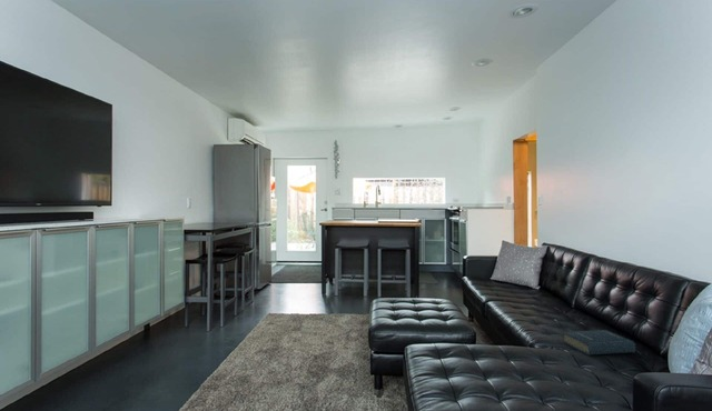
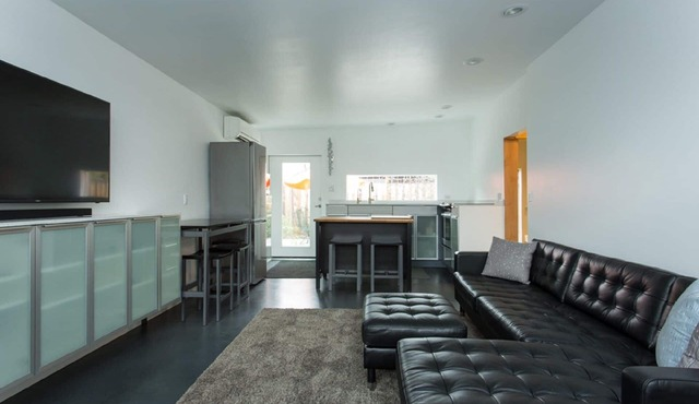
- hardback book (597, 342)
